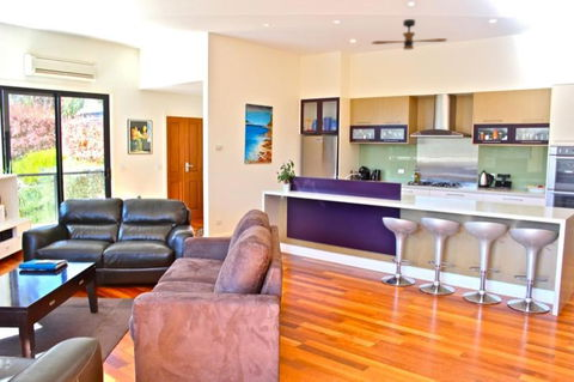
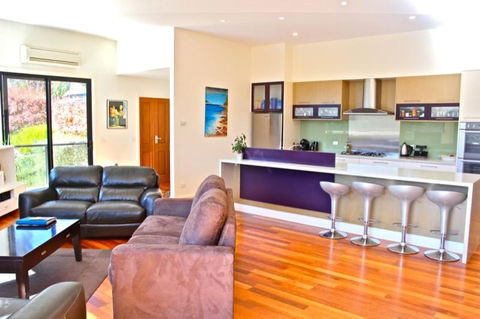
- ceiling fan (408, 32)
